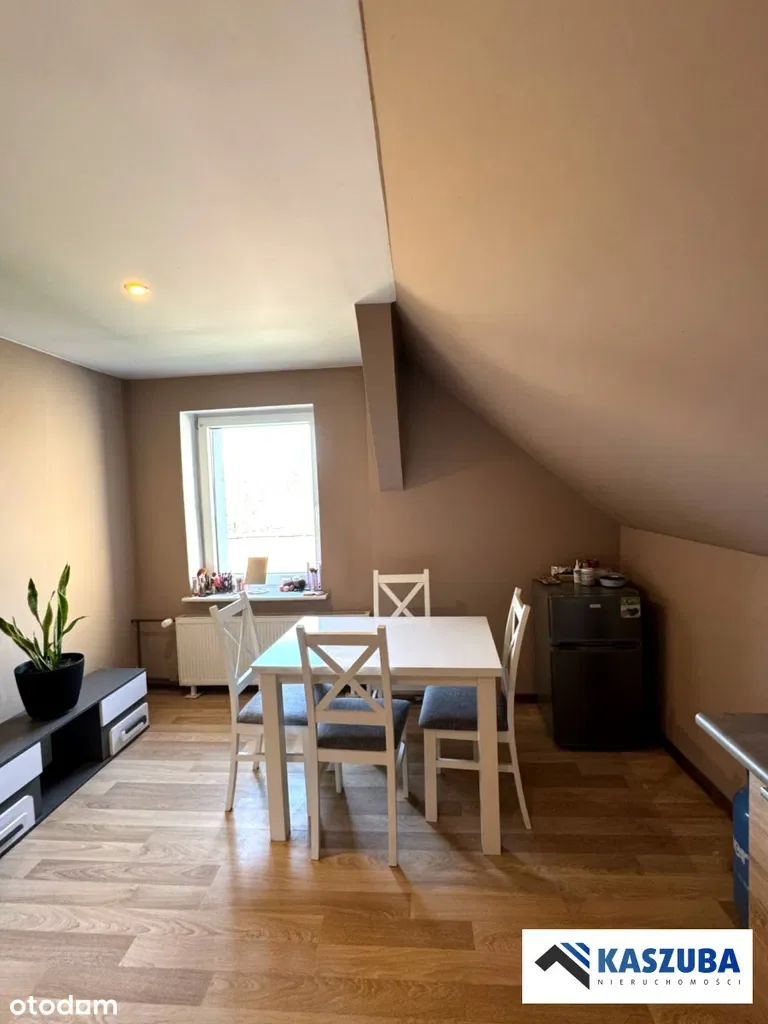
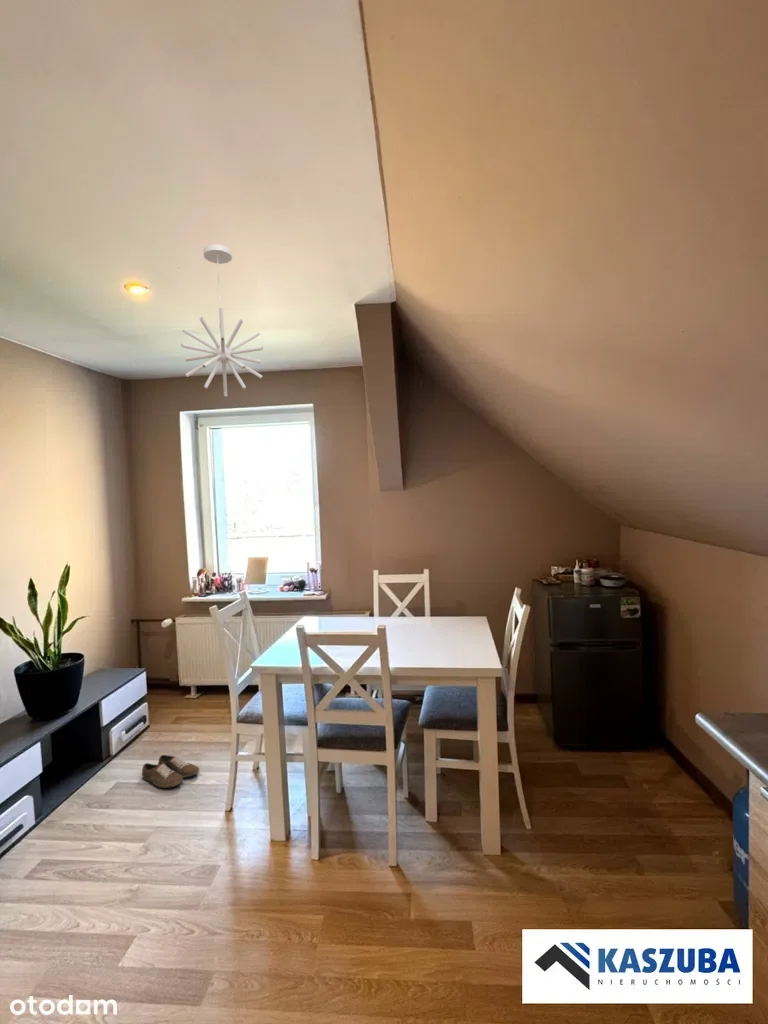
+ shoe (170, 769)
+ pendant light (221, 321)
